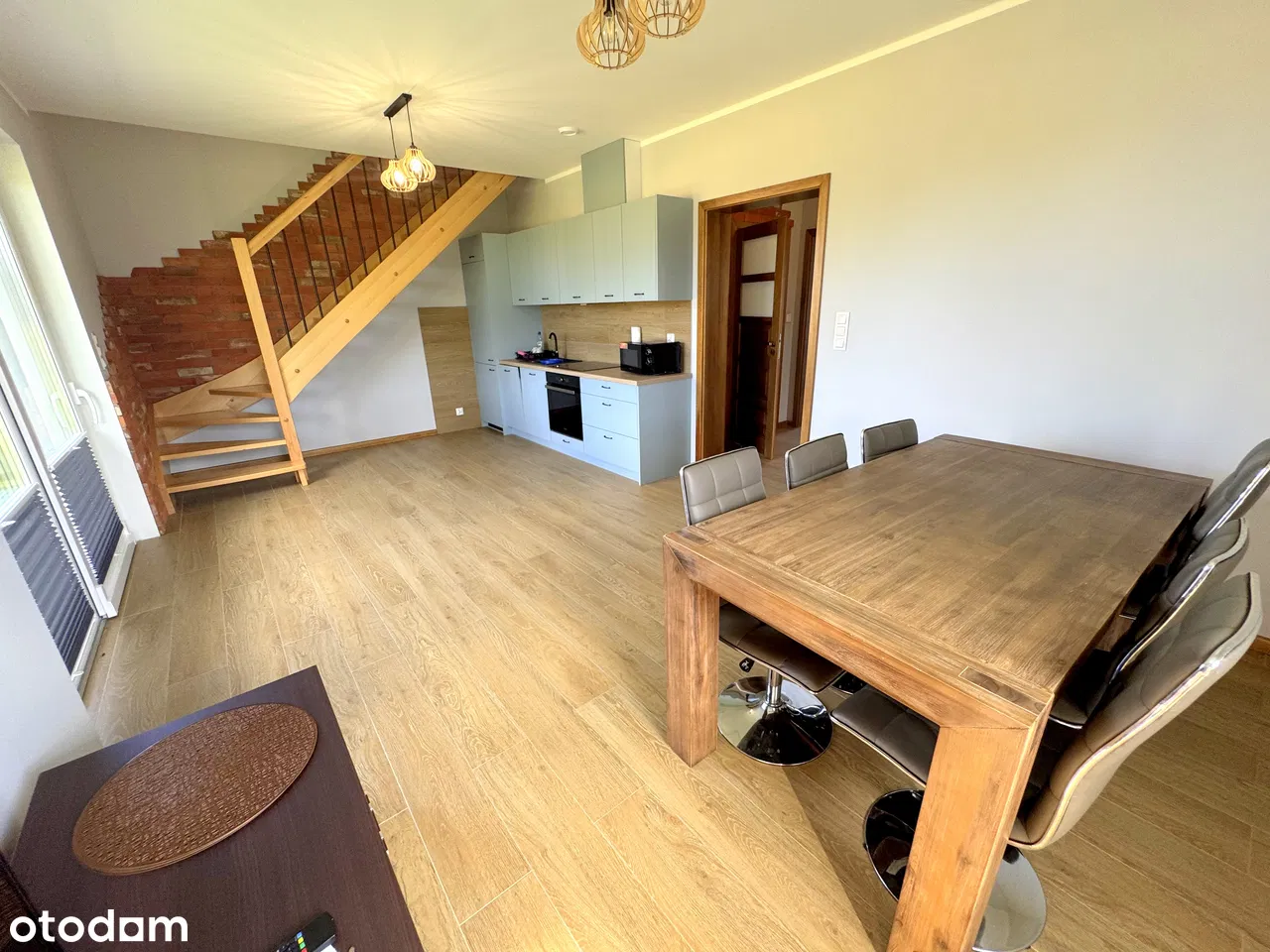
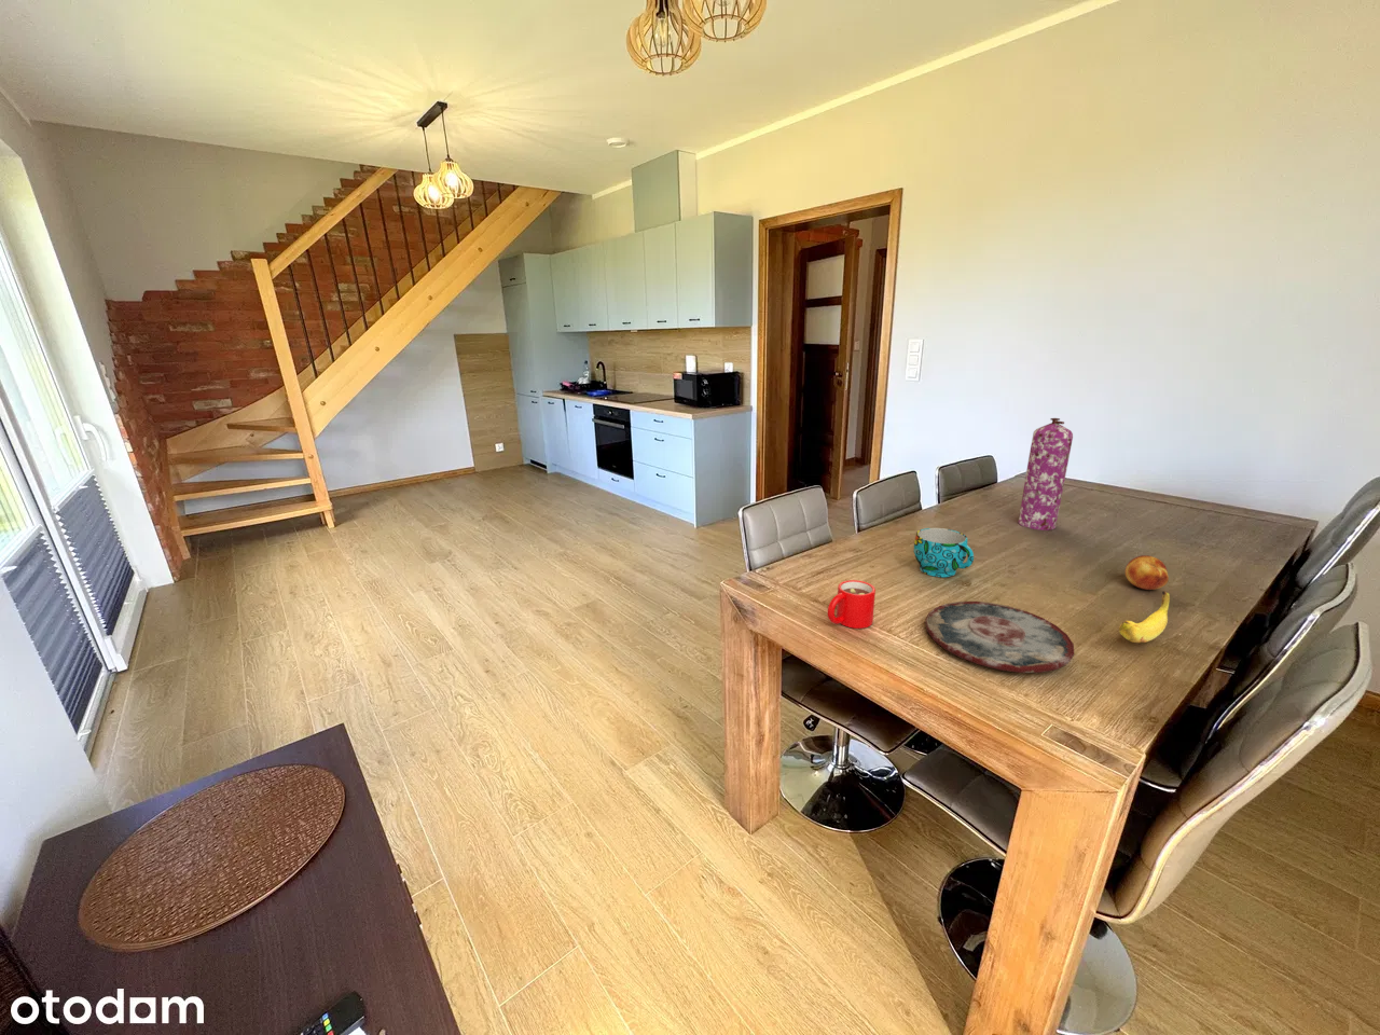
+ mug (849, 606)
+ plate (995, 633)
+ gas cylinder (1045, 472)
+ fruit (1146, 573)
+ cup (942, 553)
+ banana (1145, 622)
